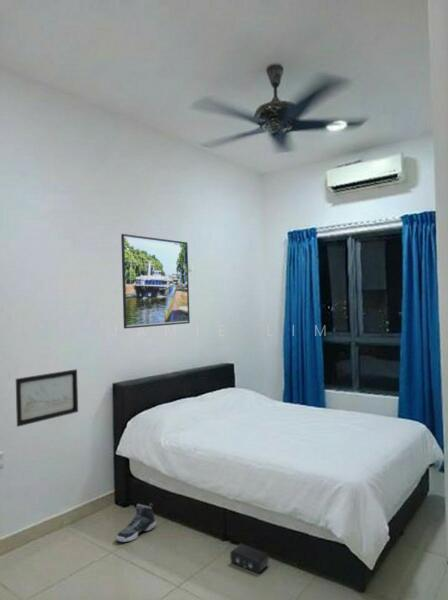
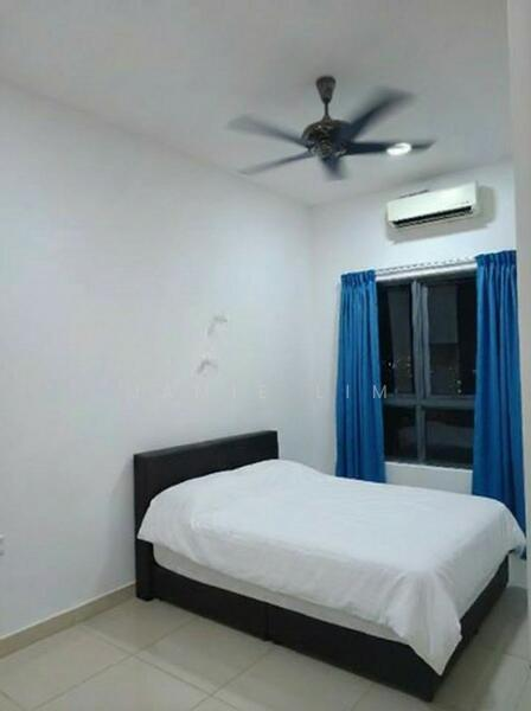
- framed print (158, 282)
- wall art (48, 396)
- speaker (249, 558)
- sneaker (135, 520)
